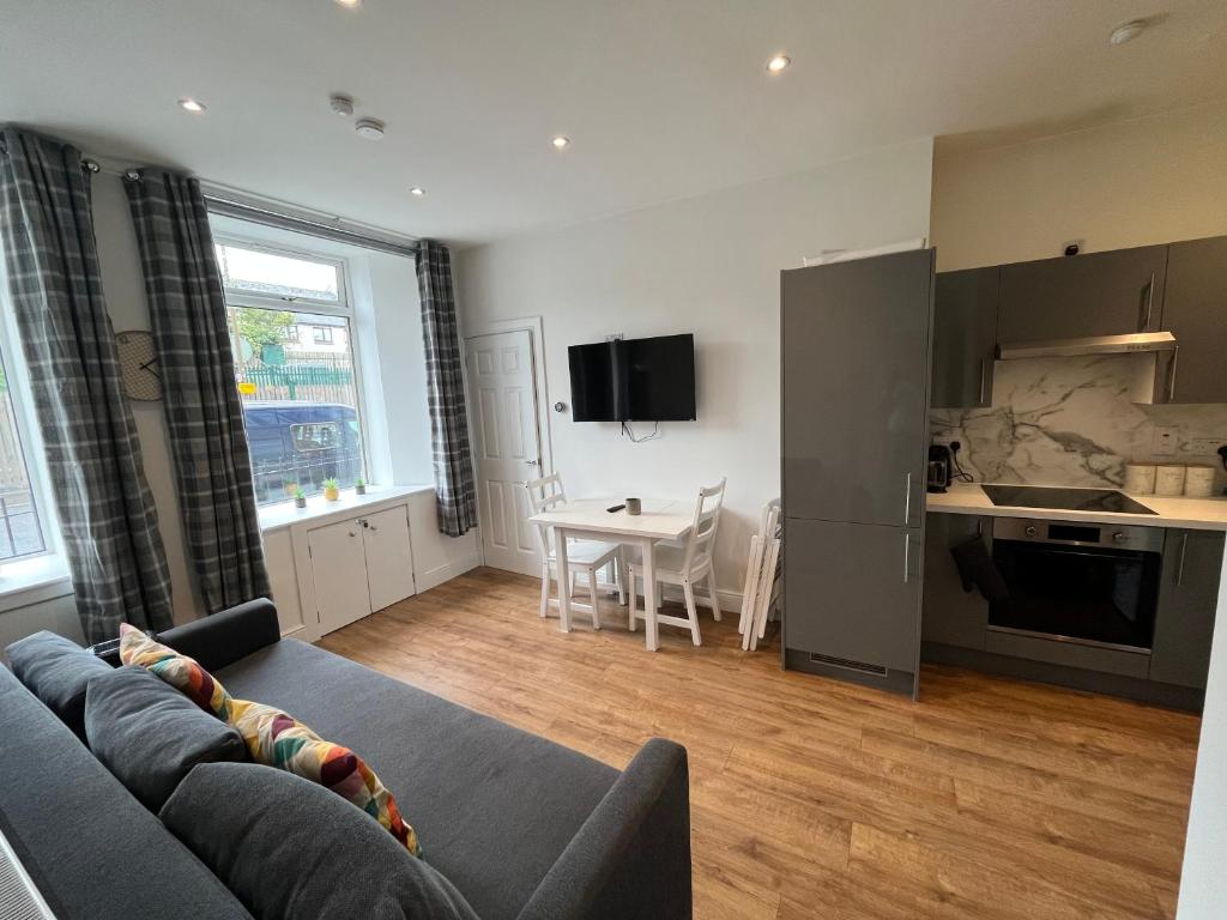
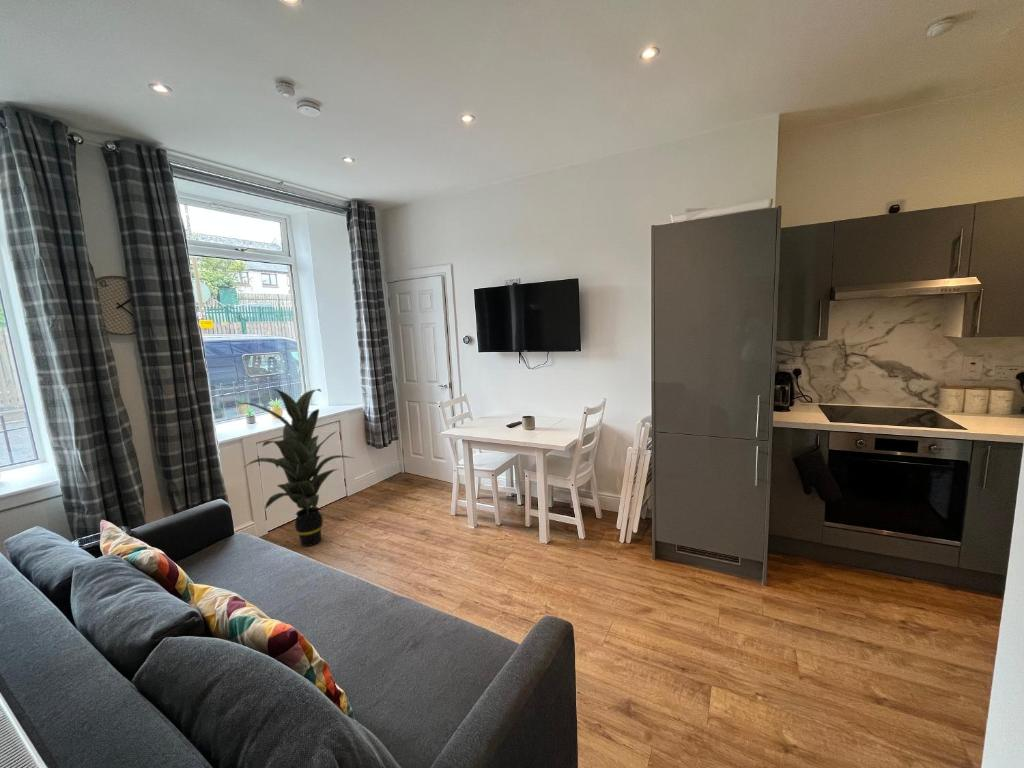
+ indoor plant (294, 466)
